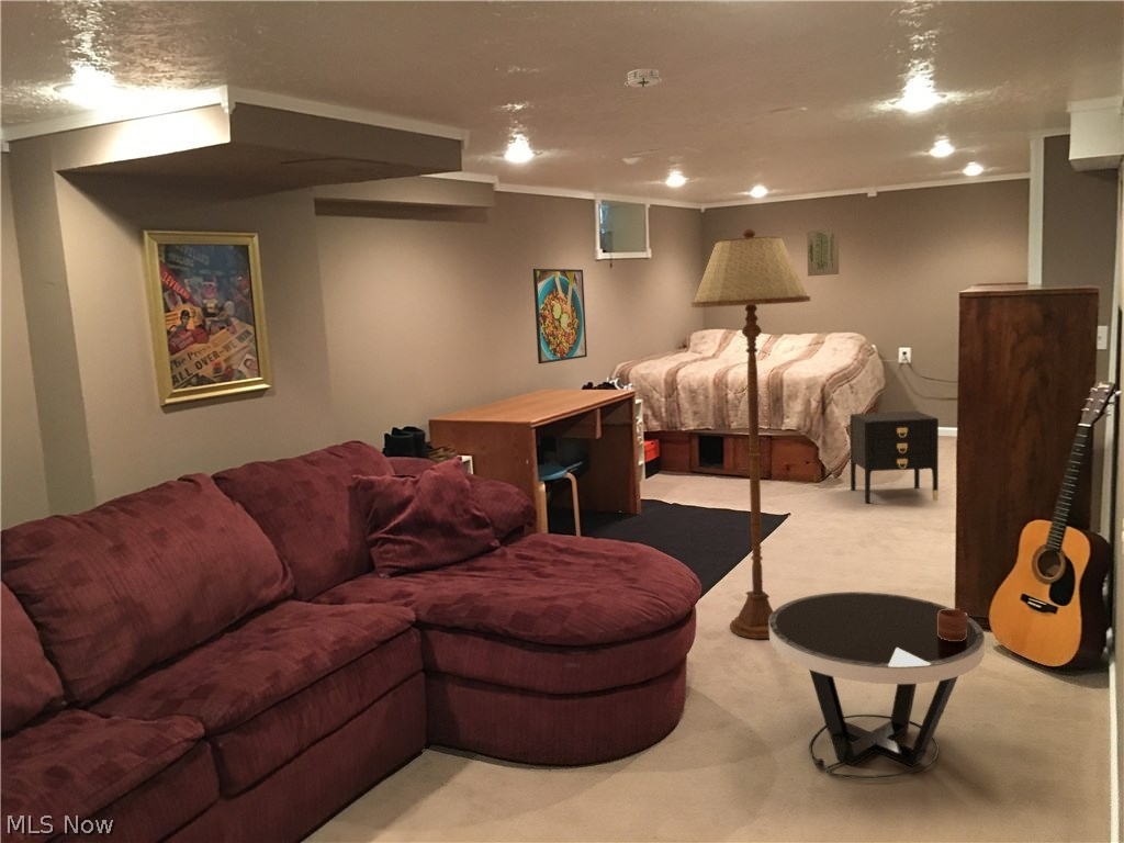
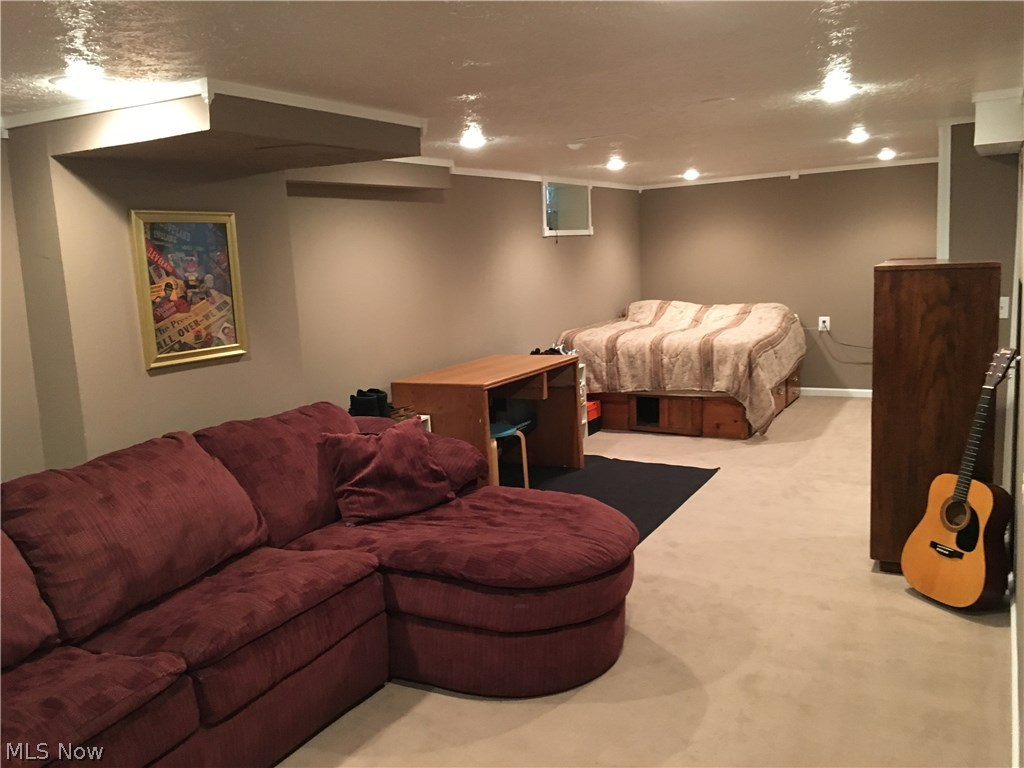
- side table (873, 682)
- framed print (561, 314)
- mug (954, 621)
- smoke detector (641, 78)
- nightstand (892, 456)
- wall art (822, 252)
- floor lamp (753, 434)
